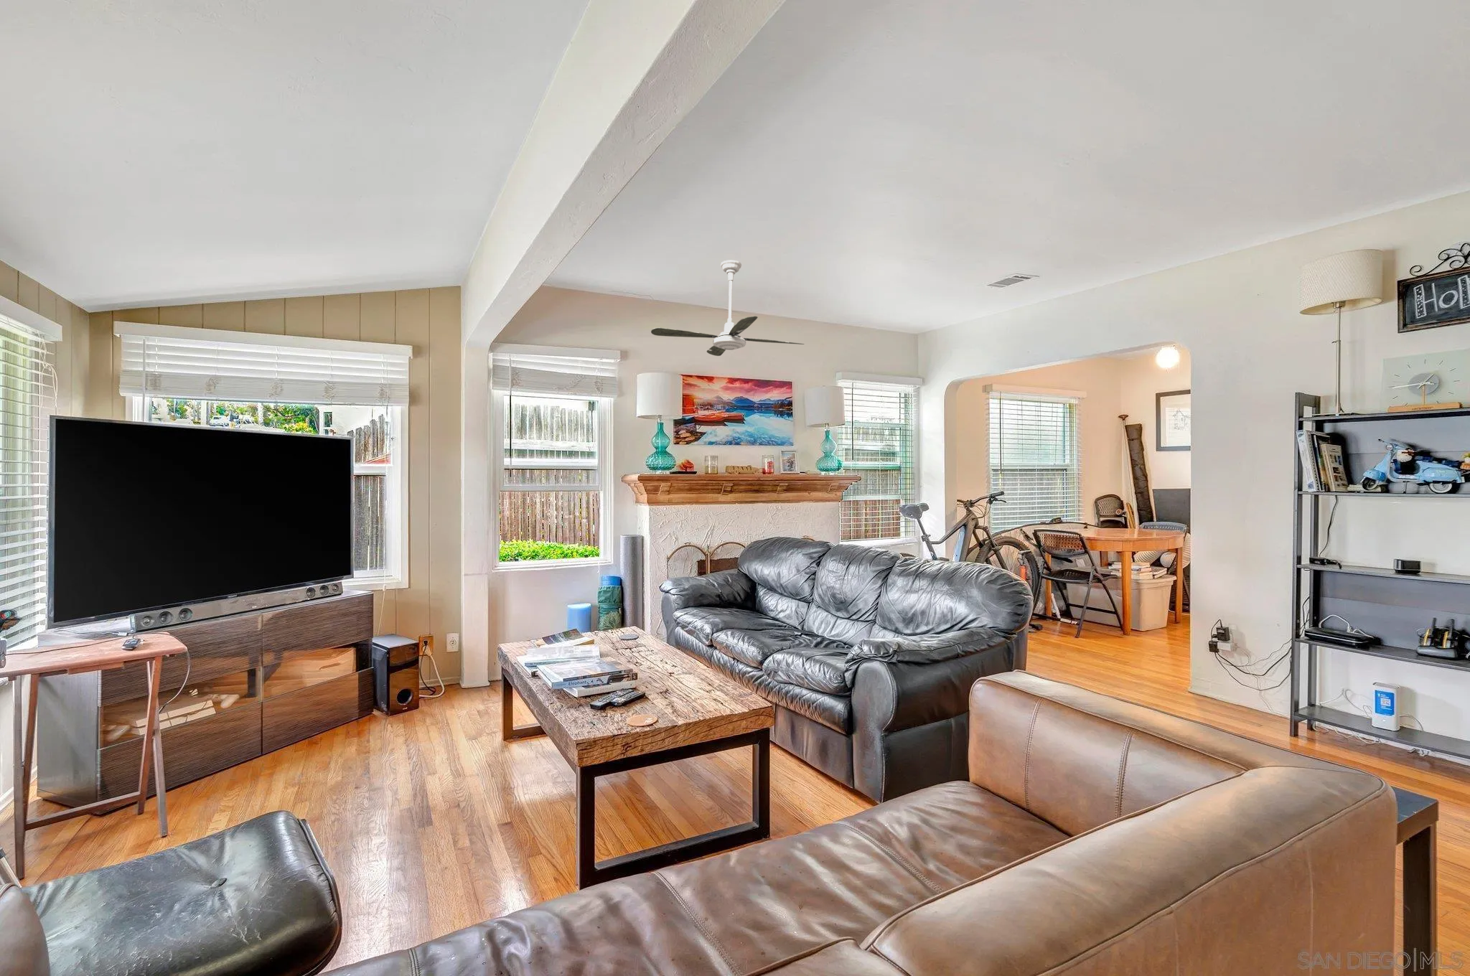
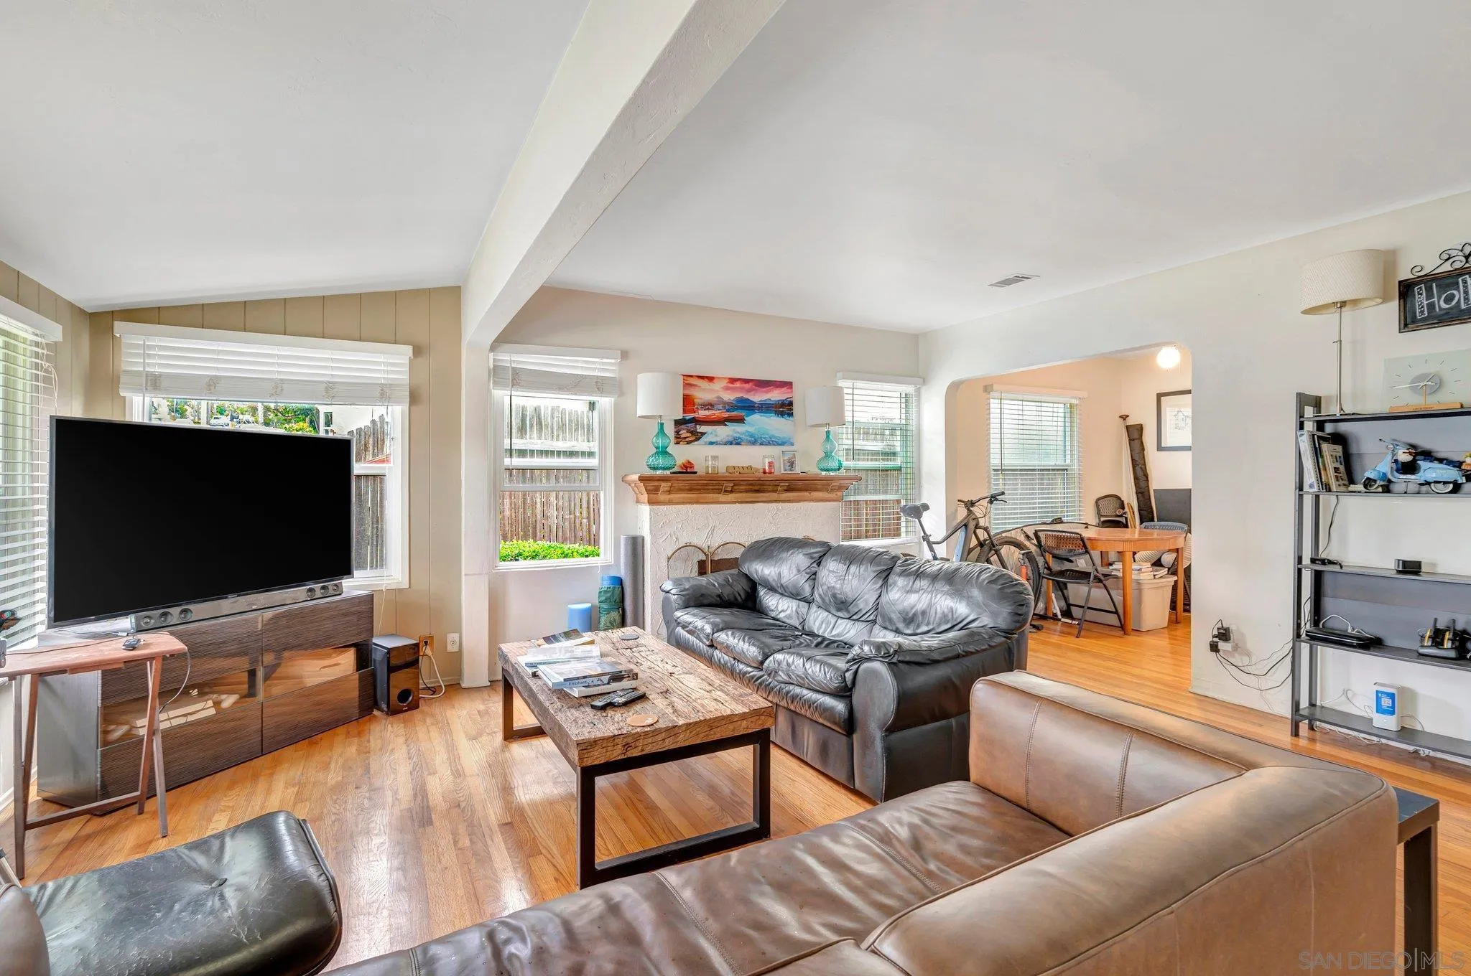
- ceiling fan (730, 304)
